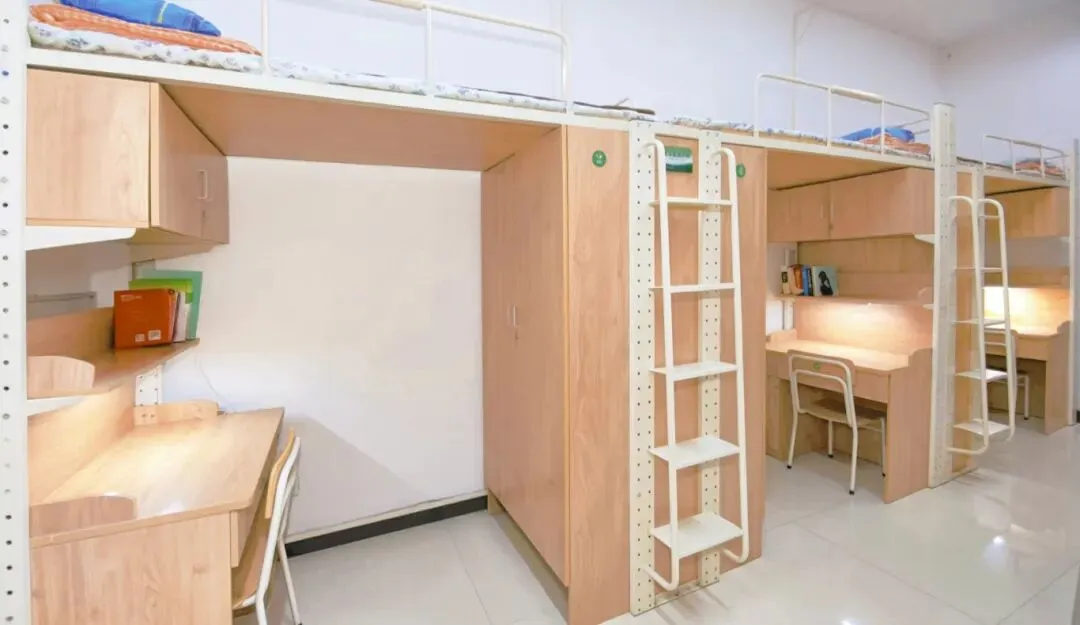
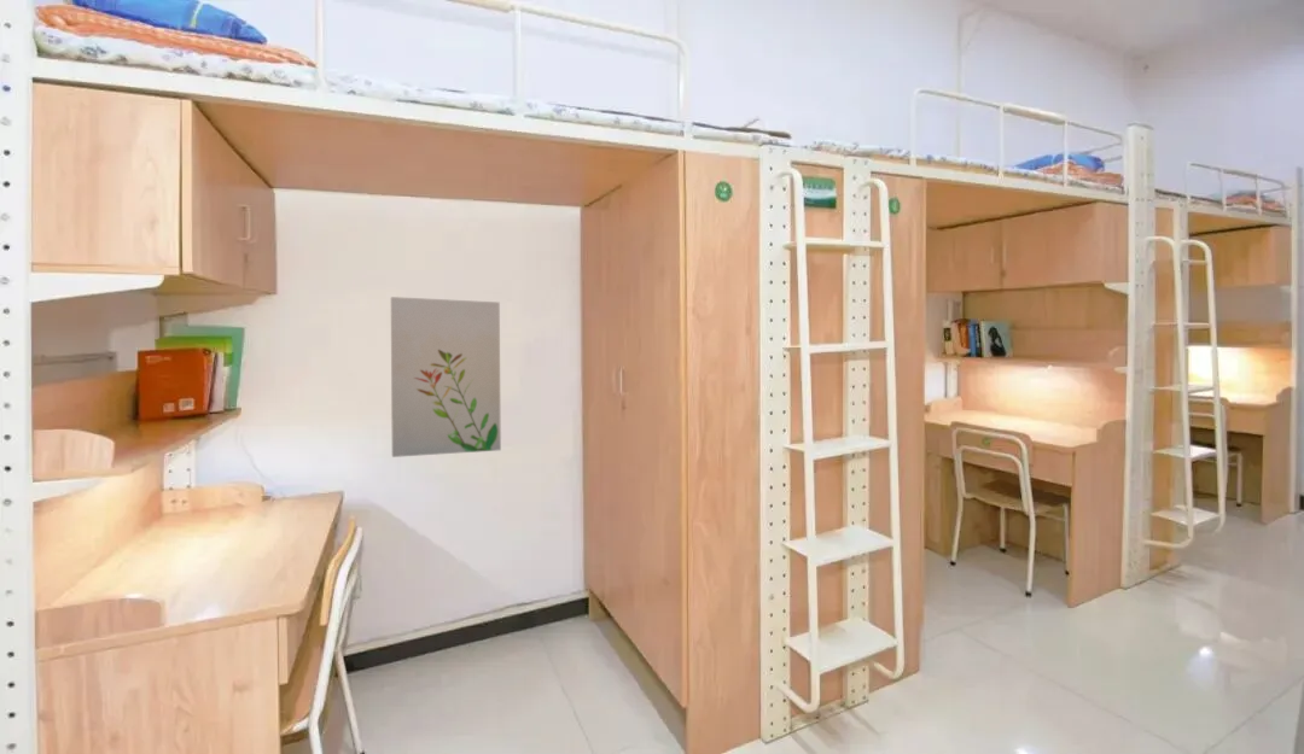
+ wall art (447, 376)
